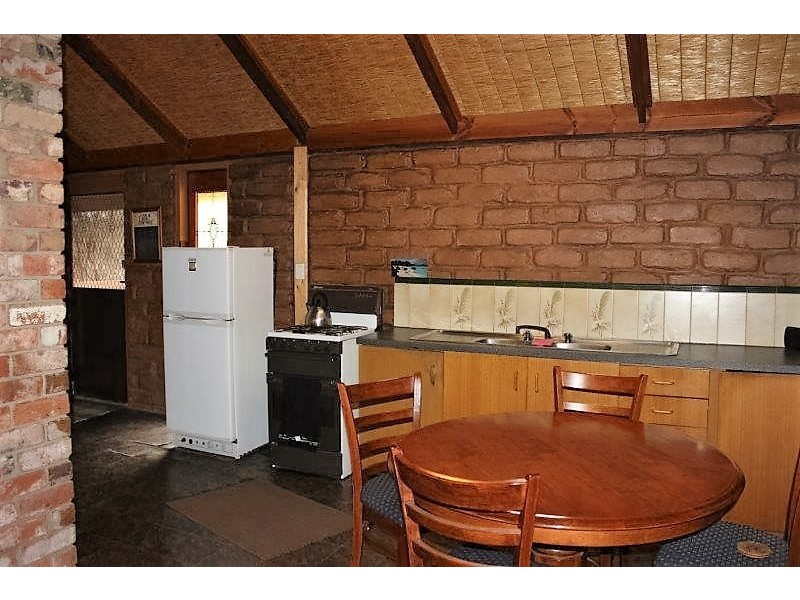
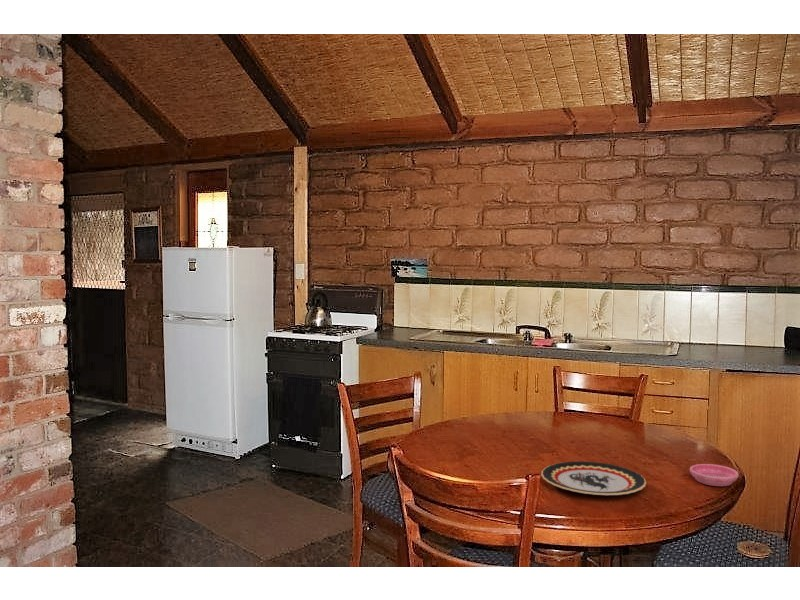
+ plate (592, 480)
+ saucer (713, 475)
